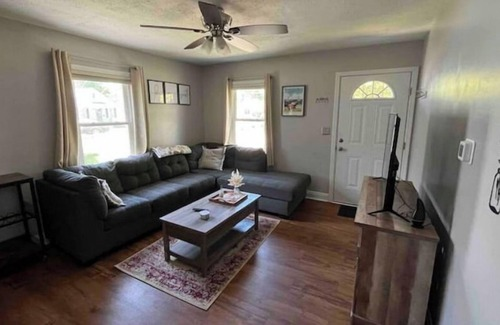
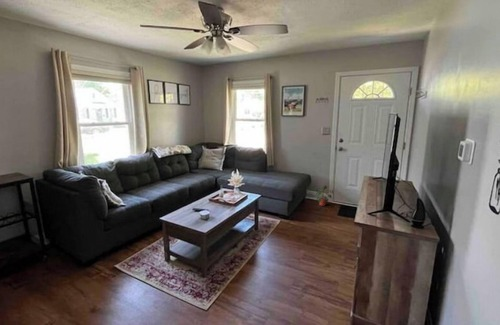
+ potted plant (323, 194)
